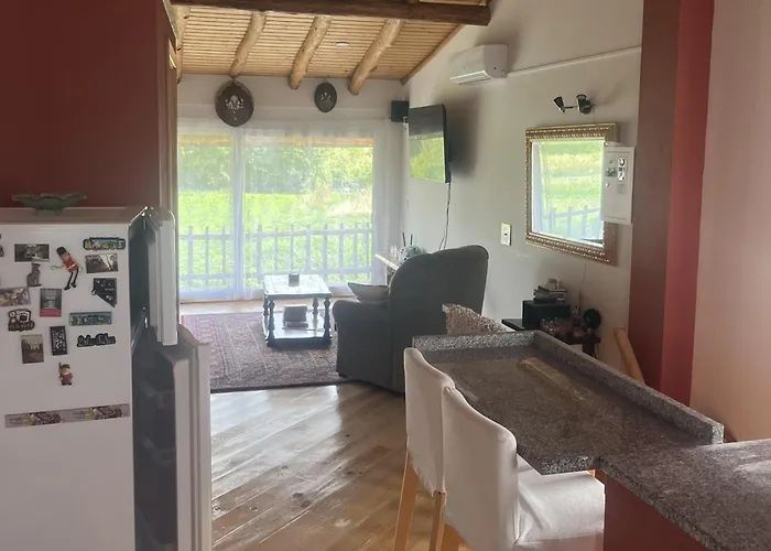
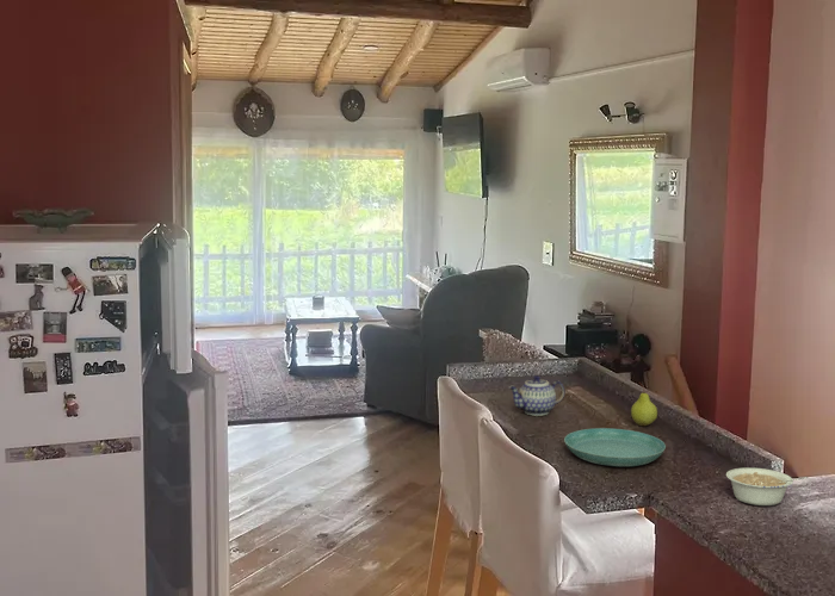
+ legume (760, 485)
+ saucer (613, 447)
+ teapot (536, 393)
+ fruit (644, 403)
